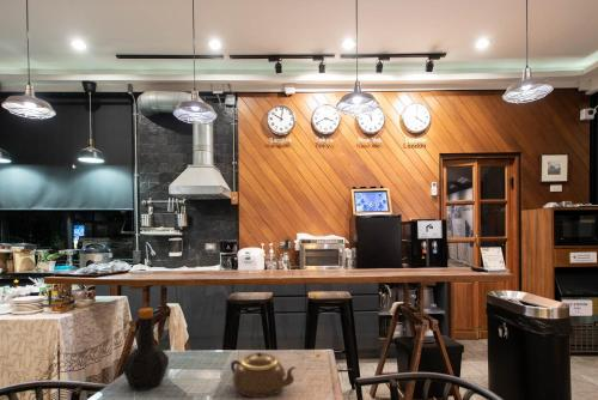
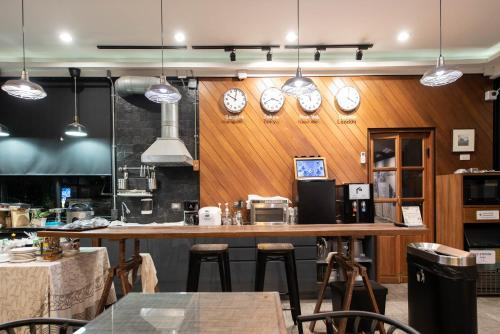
- teapot (261, 369)
- bottle (146, 346)
